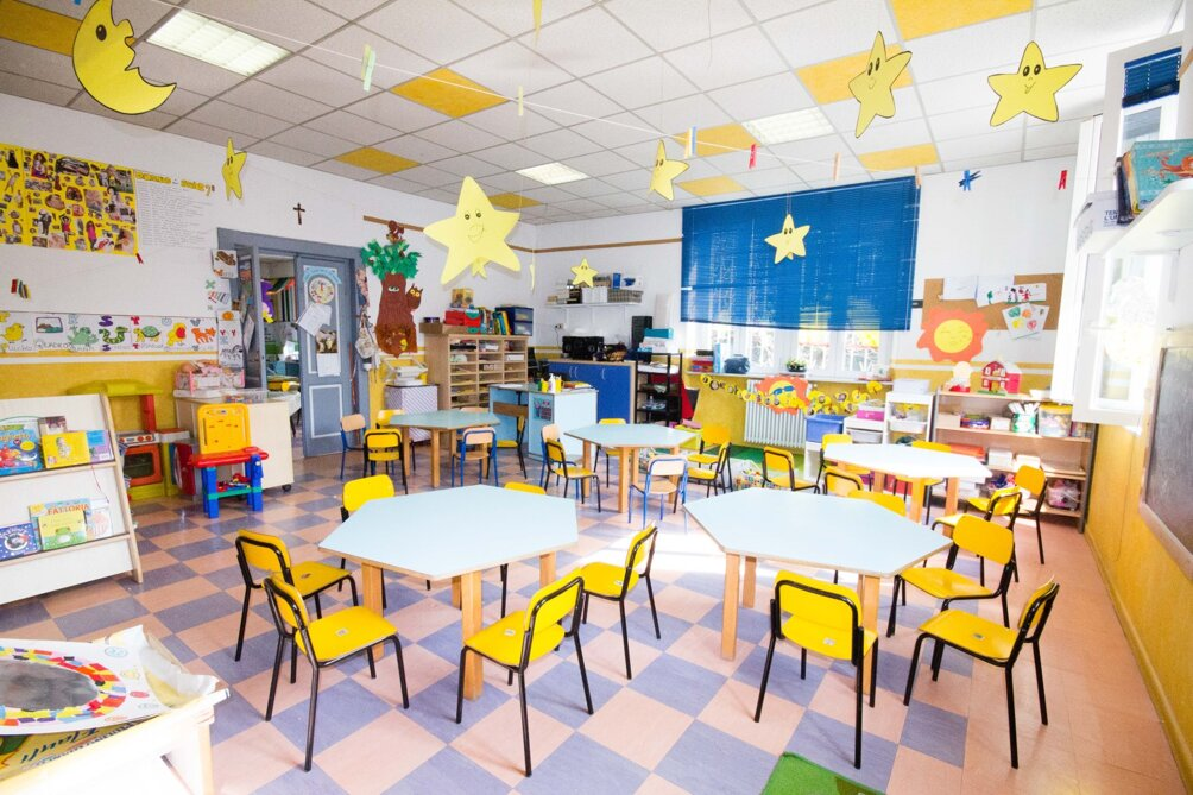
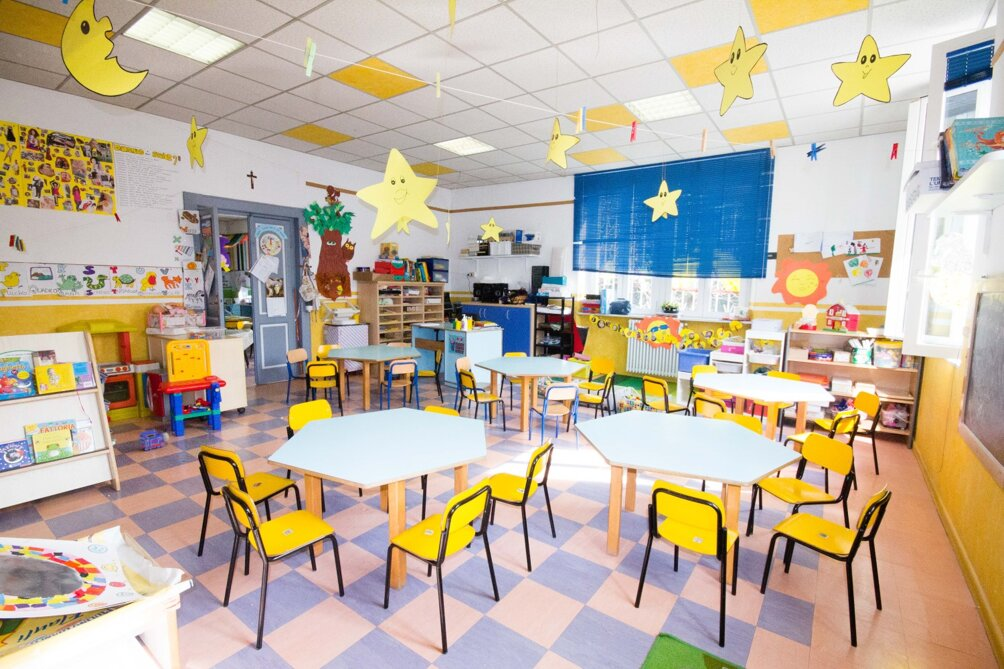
+ toy train (154, 439)
